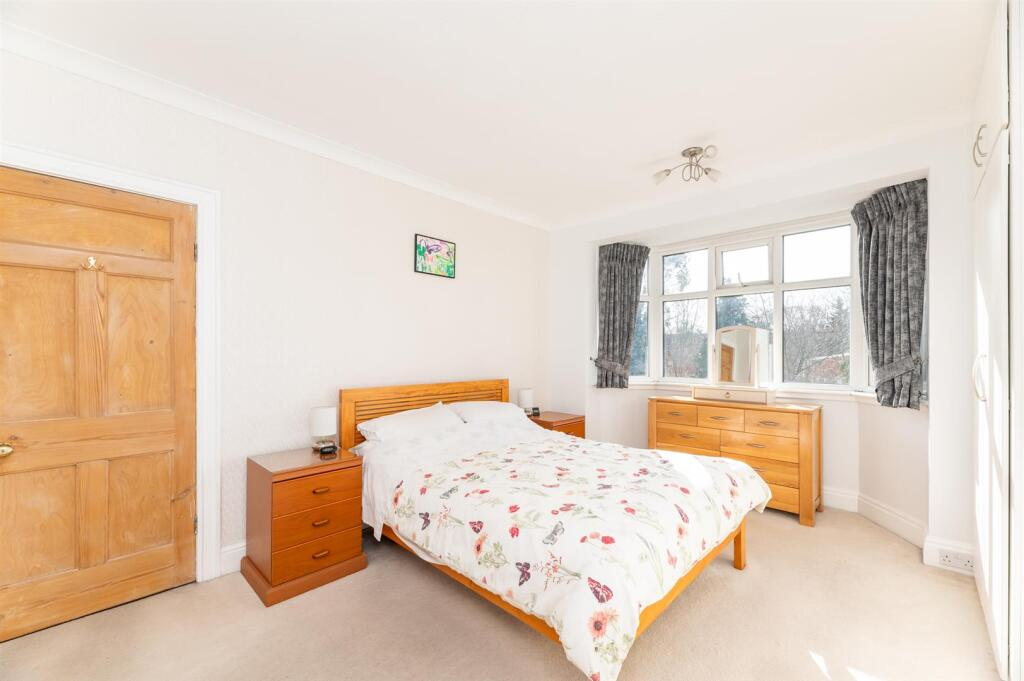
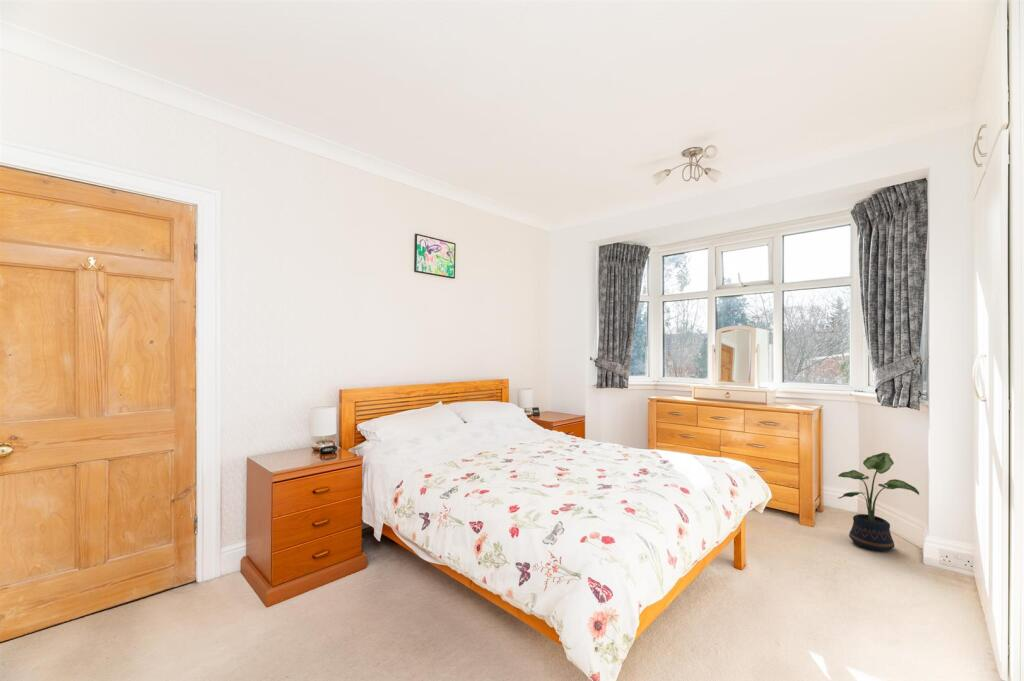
+ potted plant (875, 501)
